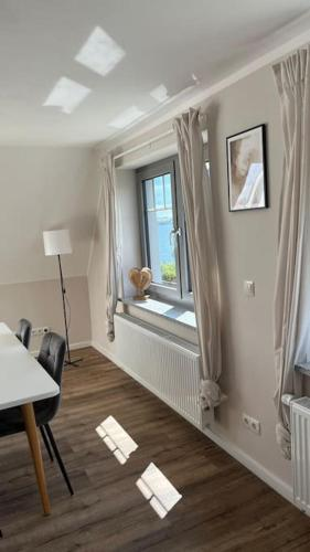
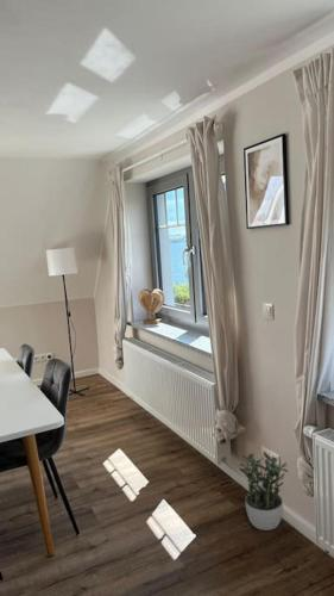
+ potted plant (263, 486)
